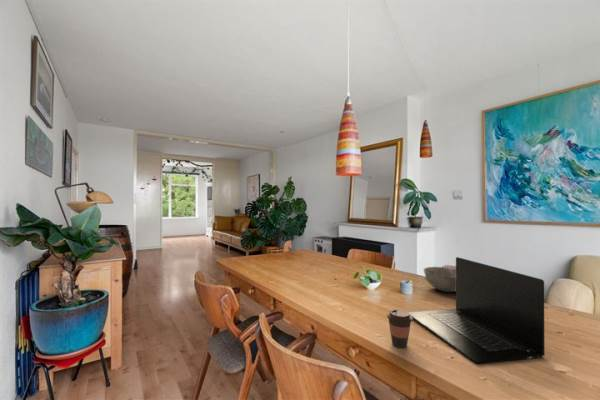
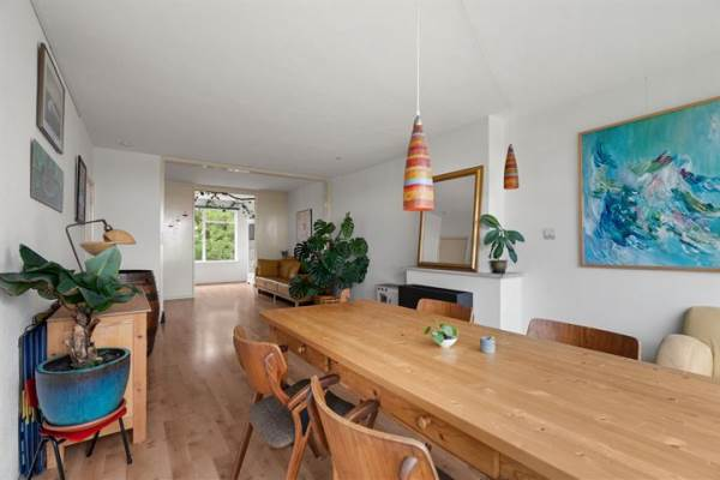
- bowl (444, 280)
- coffee cup (399, 328)
- laptop (464, 300)
